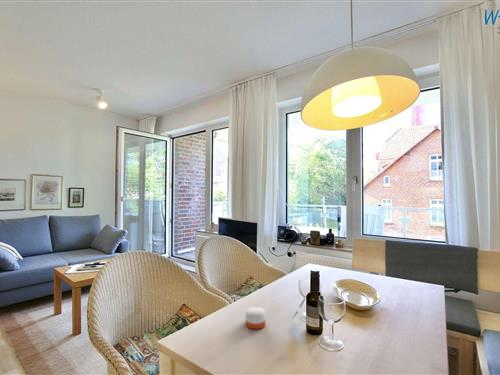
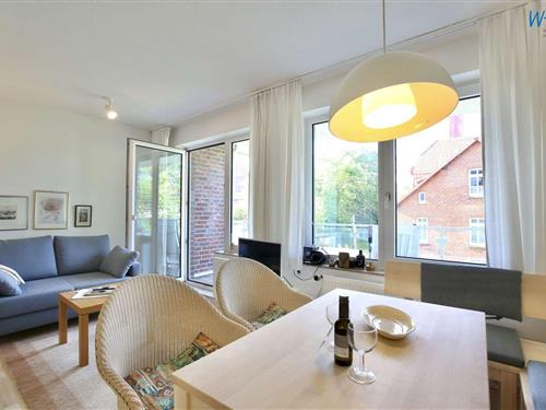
- candle (255, 310)
